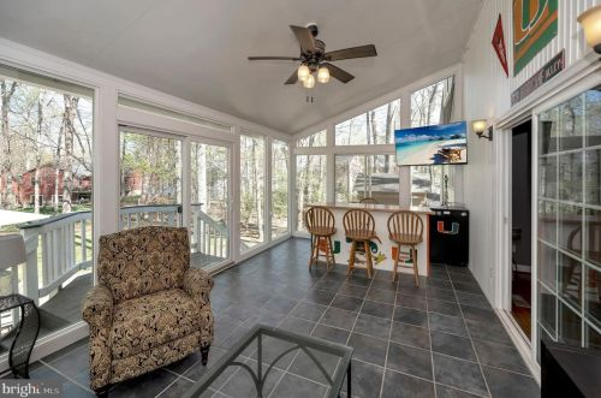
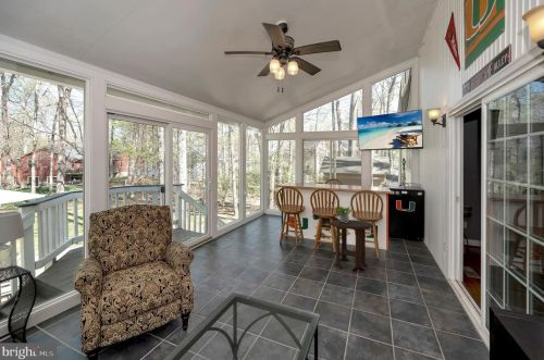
+ potted plant (343, 213)
+ side table (346, 244)
